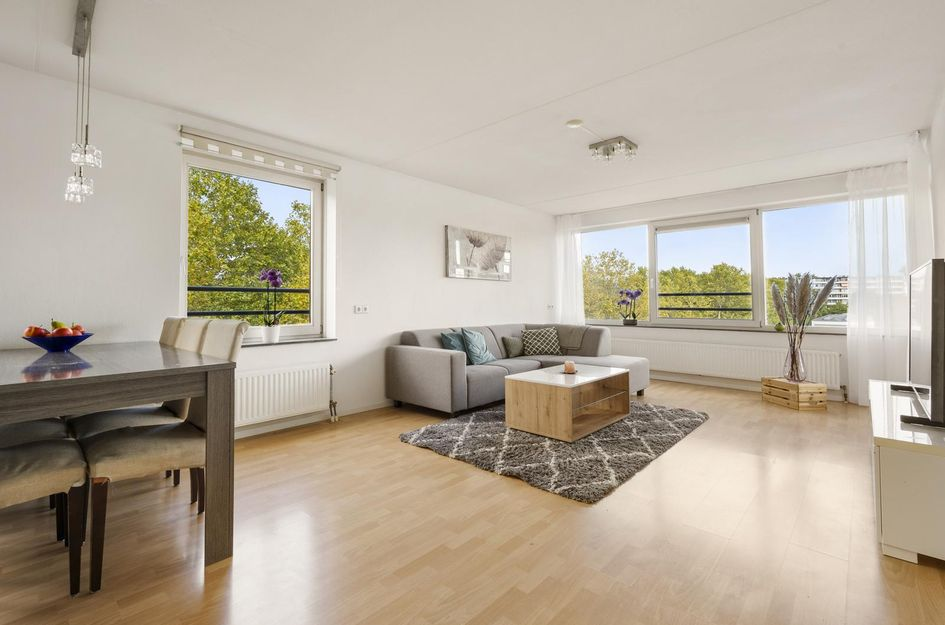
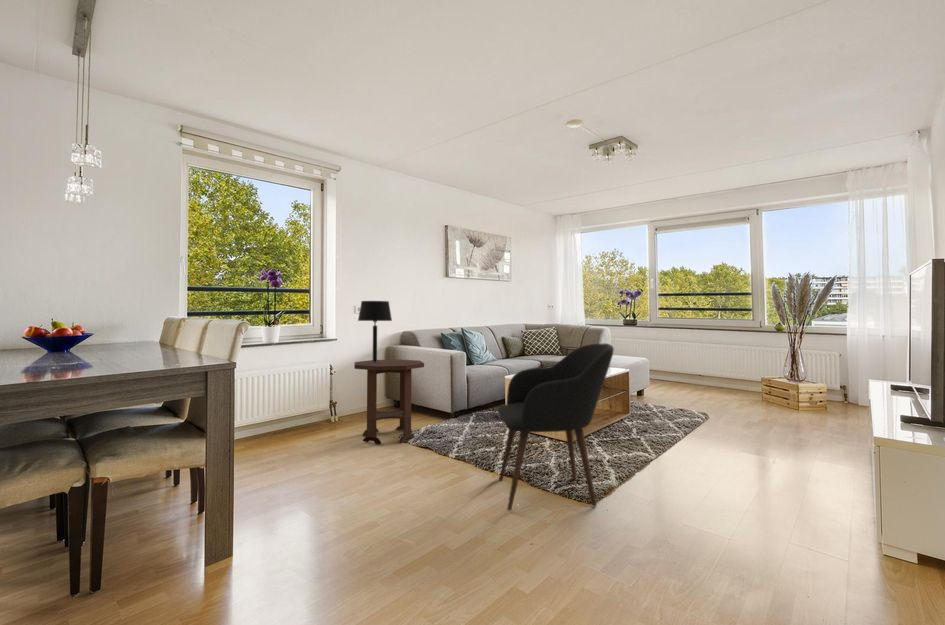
+ armchair (546, 418)
+ table lamp (375, 331)
+ side table (400, 399)
